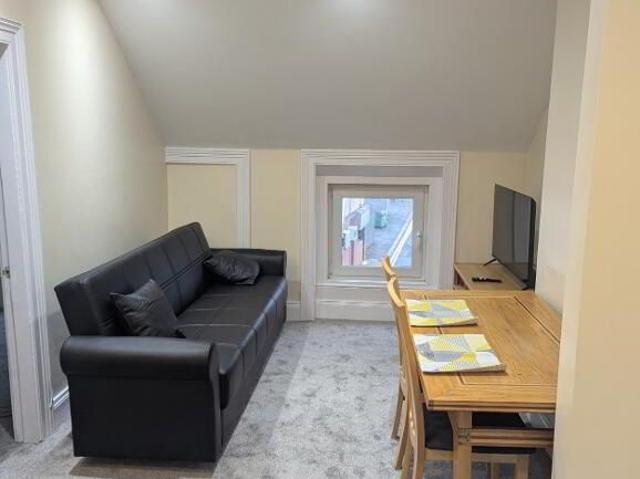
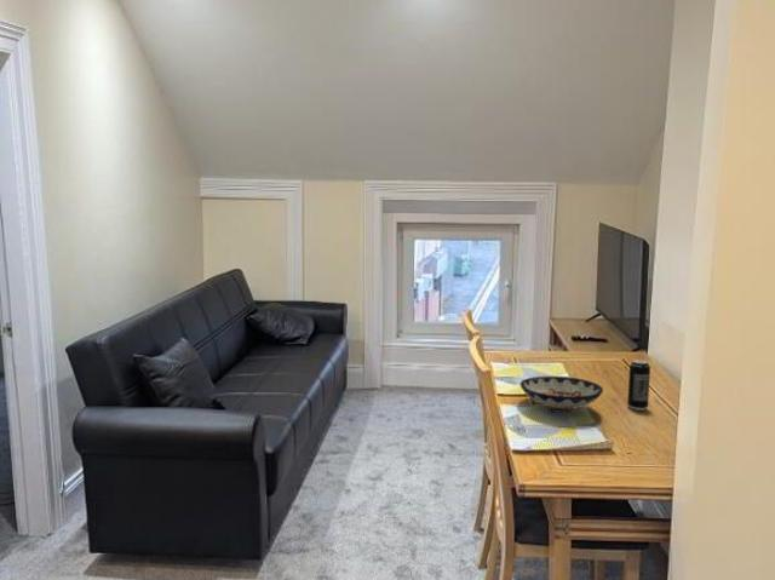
+ bowl (559, 397)
+ beverage can (638, 384)
